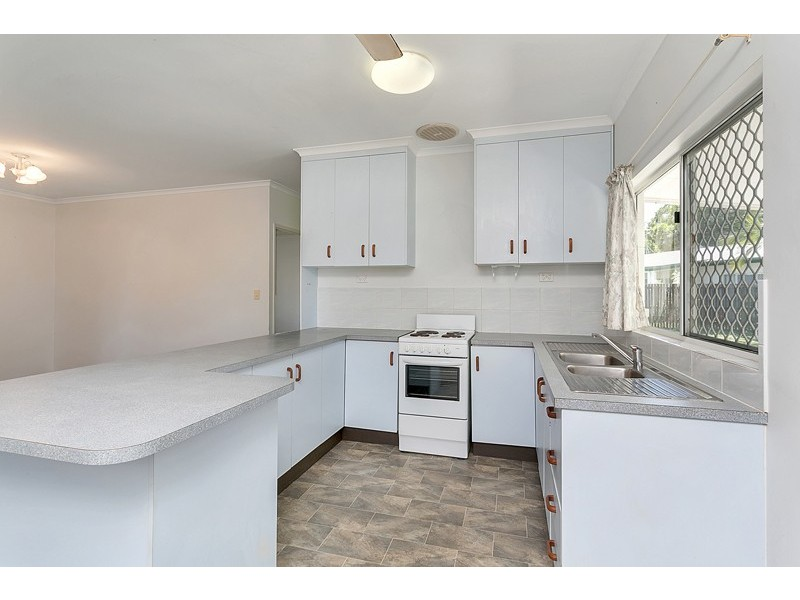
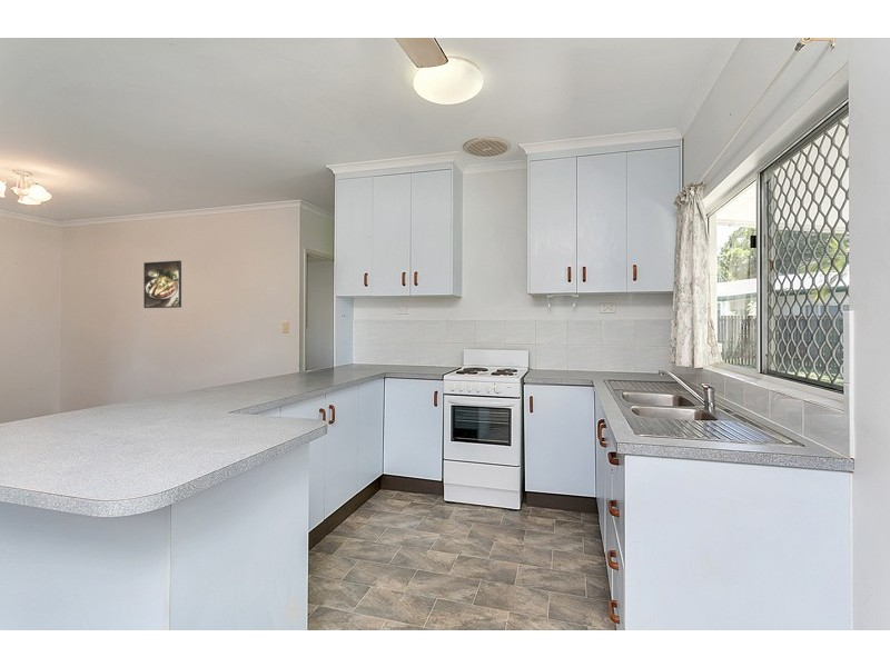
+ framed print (161, 285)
